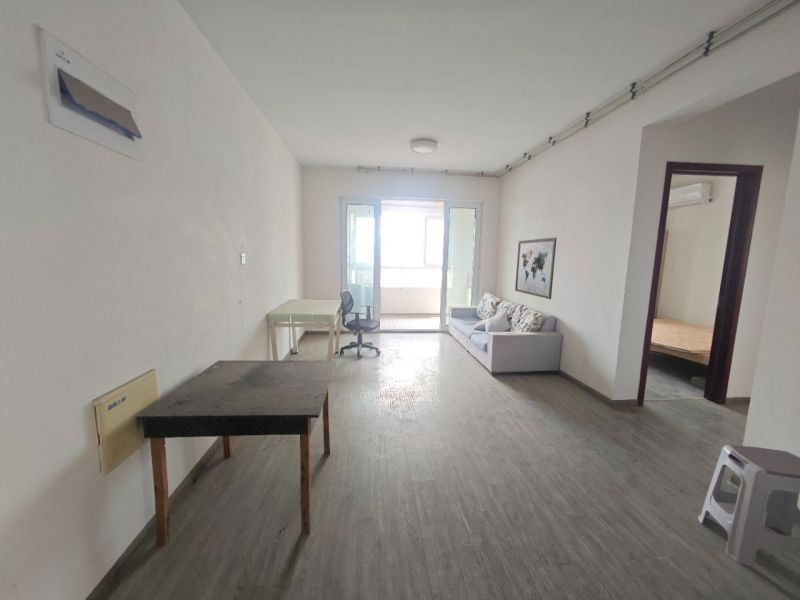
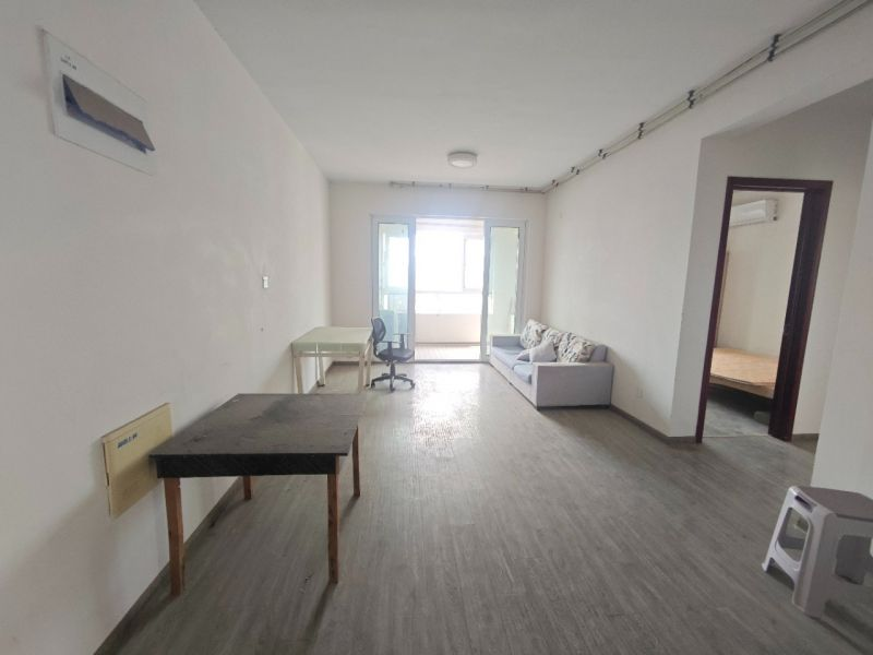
- wall art (533, 267)
